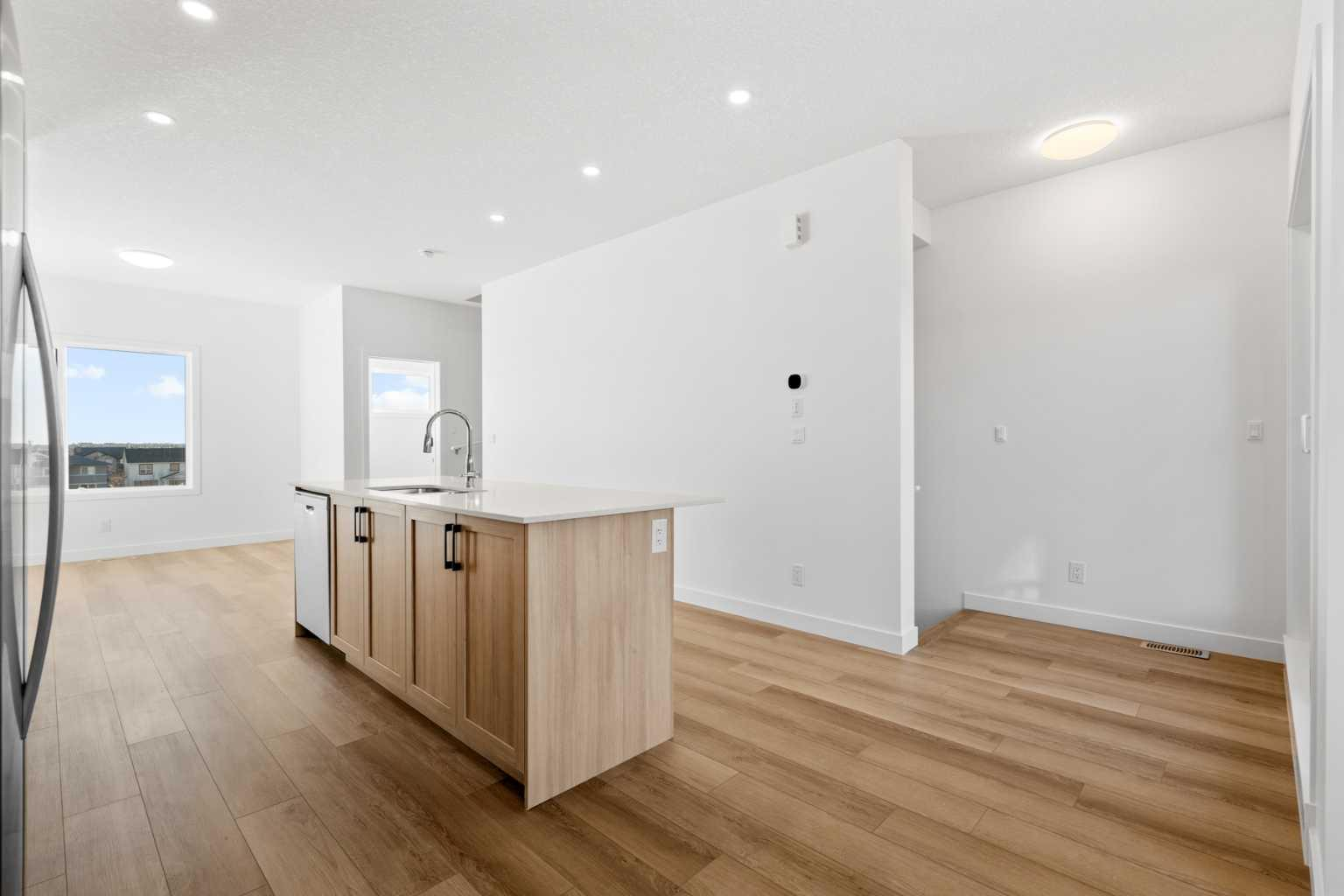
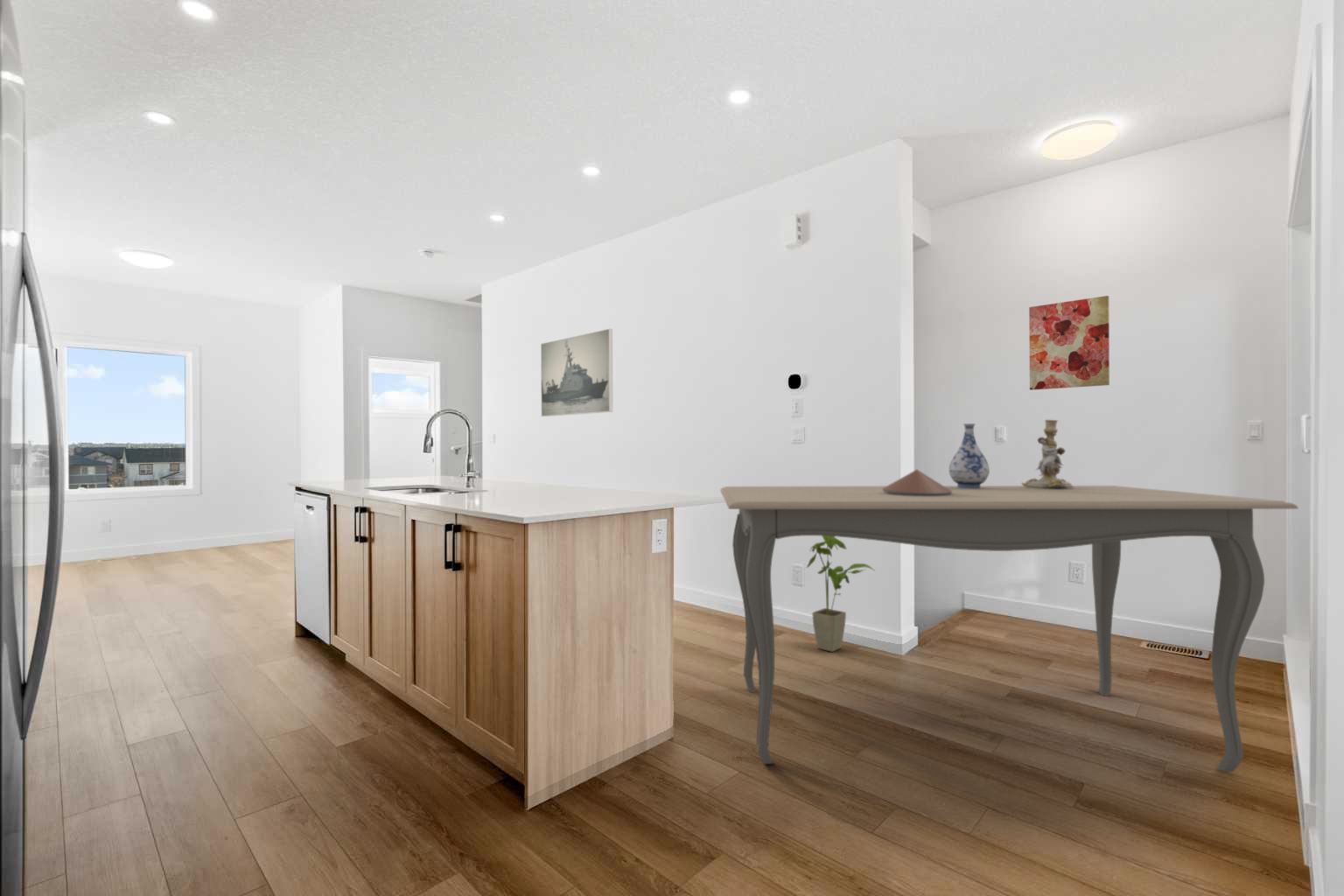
+ house plant (834, 588)
+ decorative bowl (916, 480)
+ candlestick (1048, 452)
+ wall art (1068, 344)
+ dining table (953, 549)
+ vase (969, 455)
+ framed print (574, 375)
